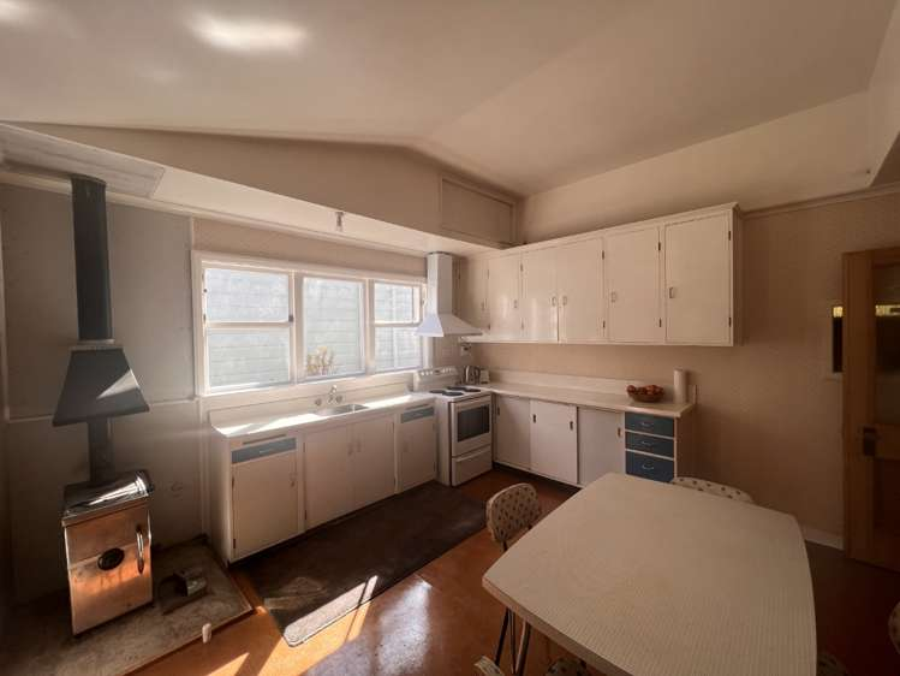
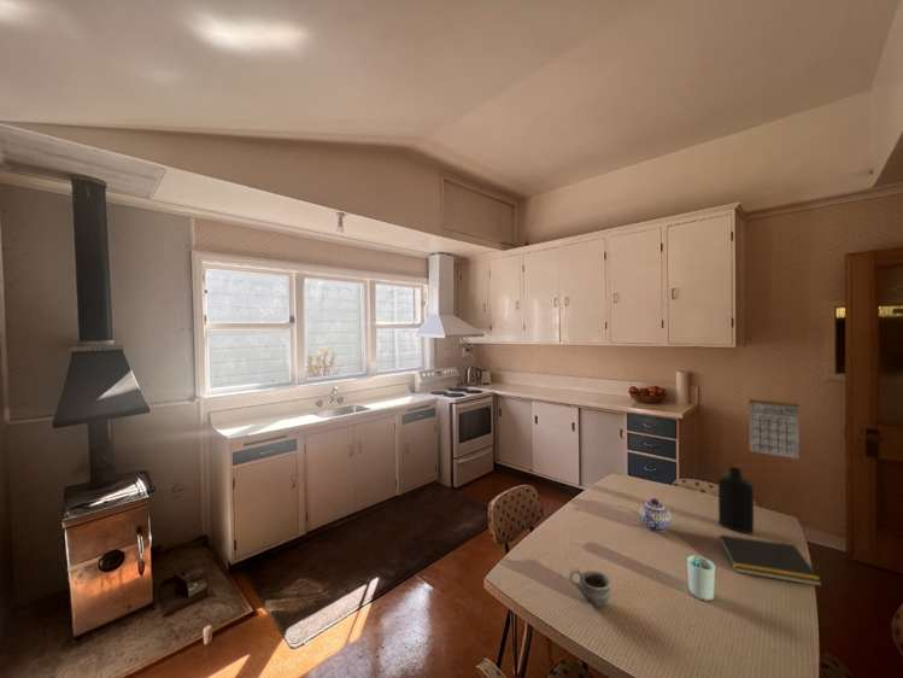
+ cup (700, 574)
+ cup (591, 584)
+ teapot (655, 513)
+ bottle (735, 498)
+ notepad (766, 557)
+ calendar (773, 421)
